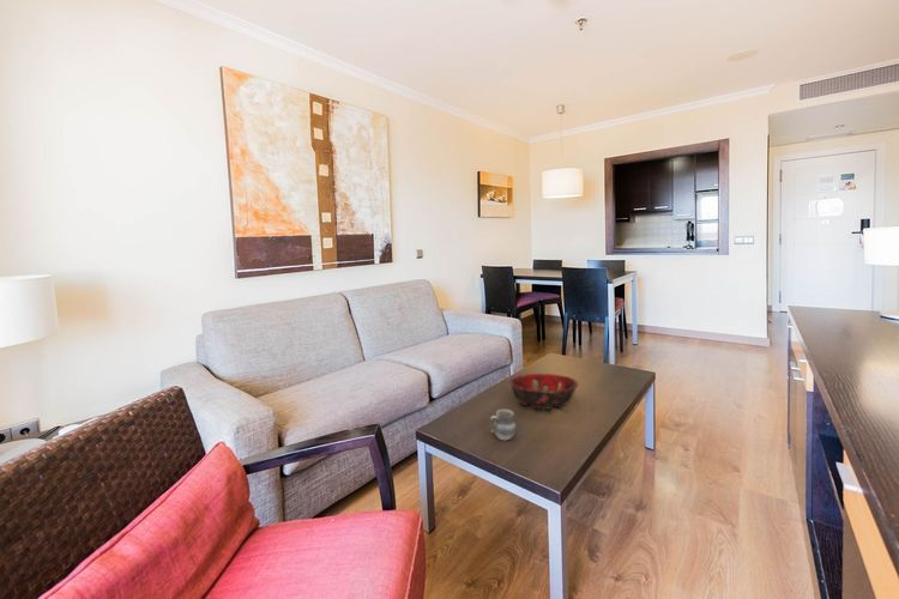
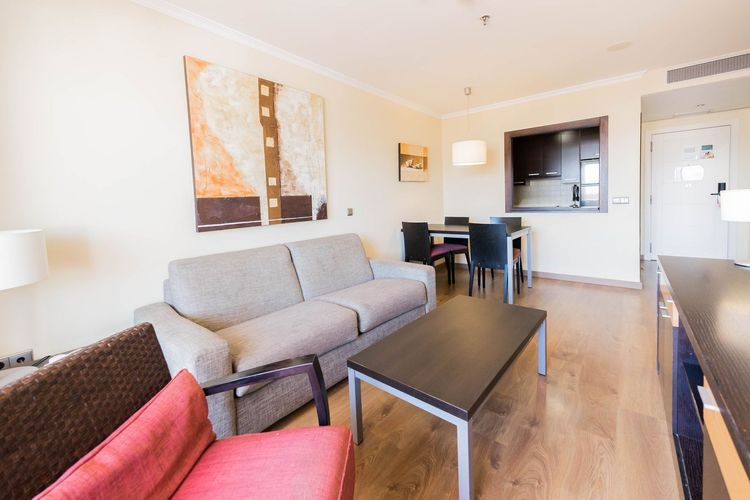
- decorative bowl (543, 391)
- cup (502, 425)
